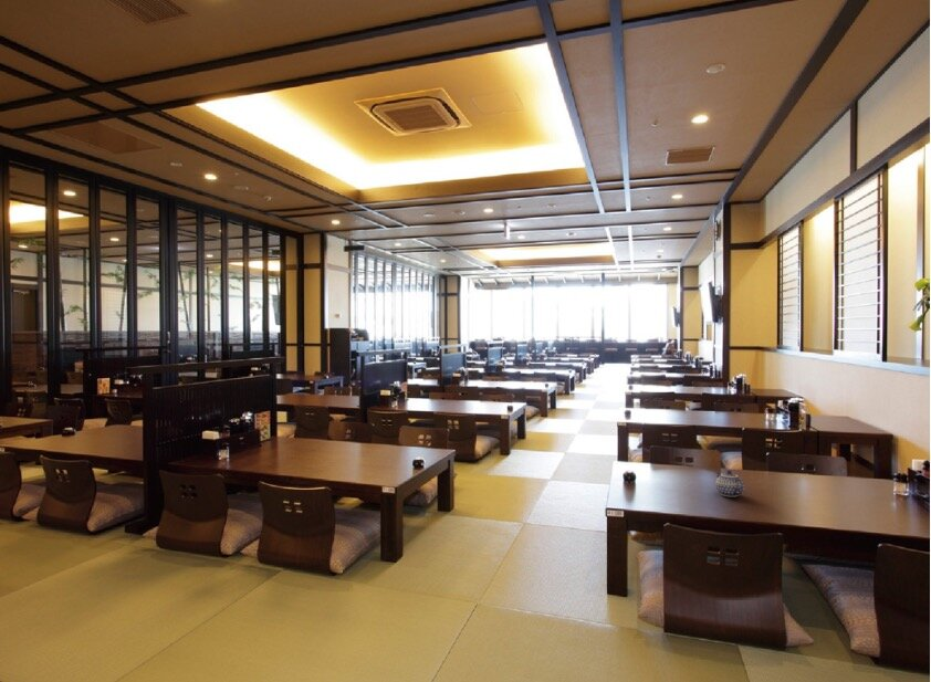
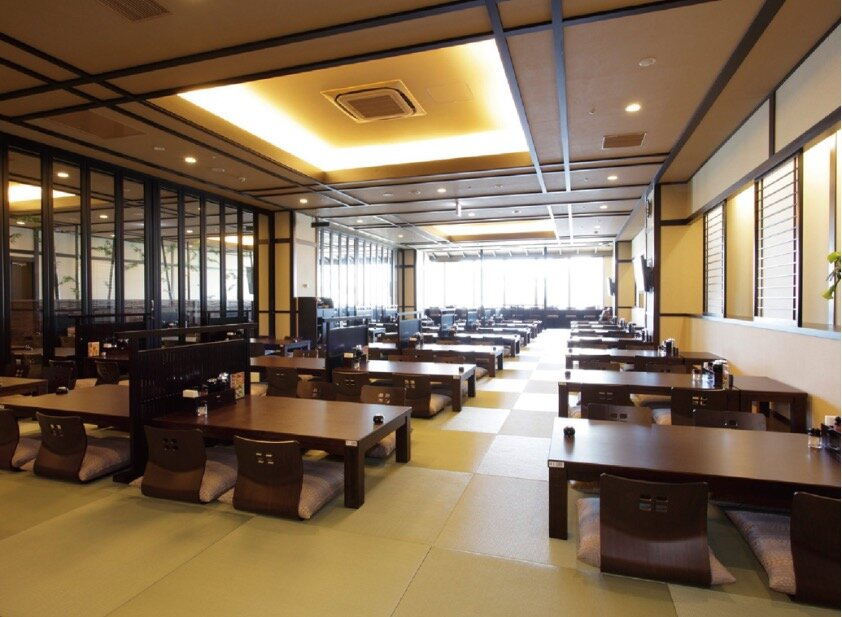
- teapot (729, 482)
